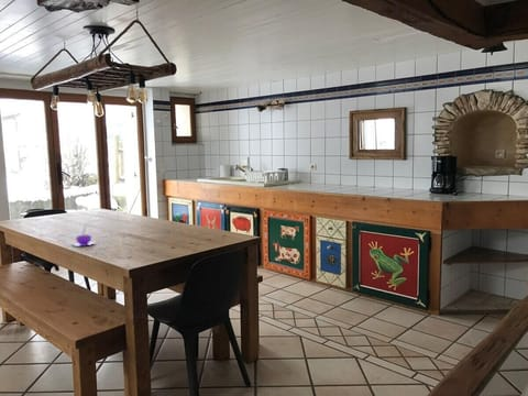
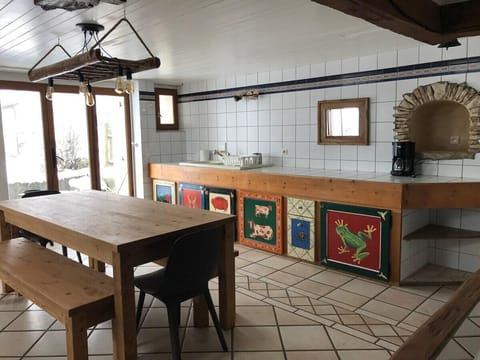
- coffee cup (82, 234)
